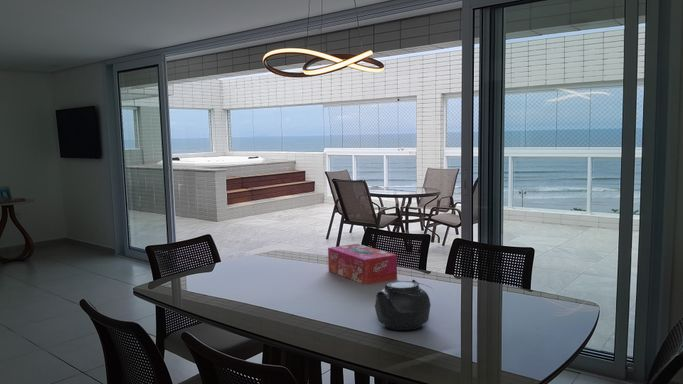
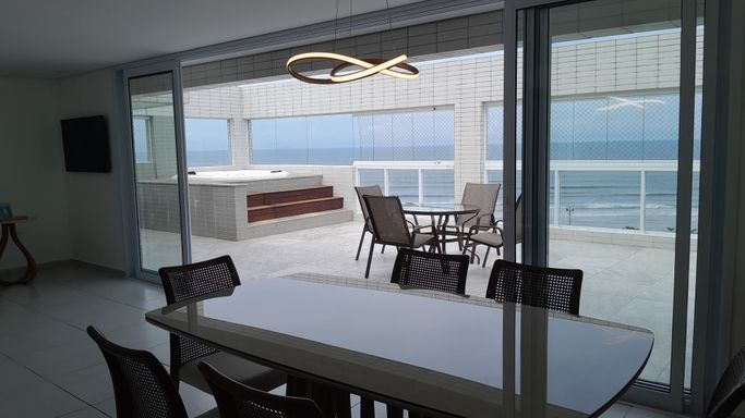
- teapot (399, 306)
- tissue box (361, 262)
